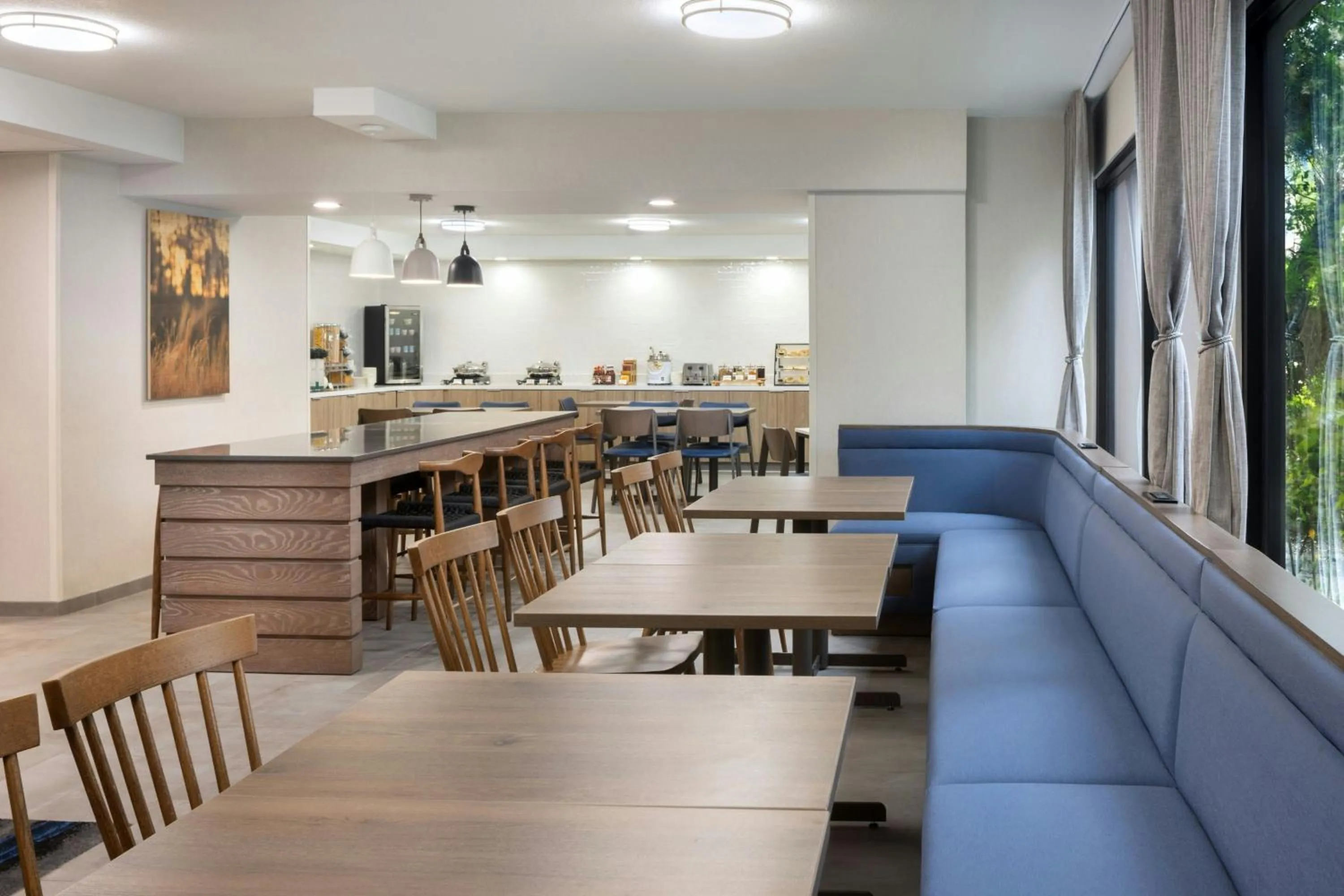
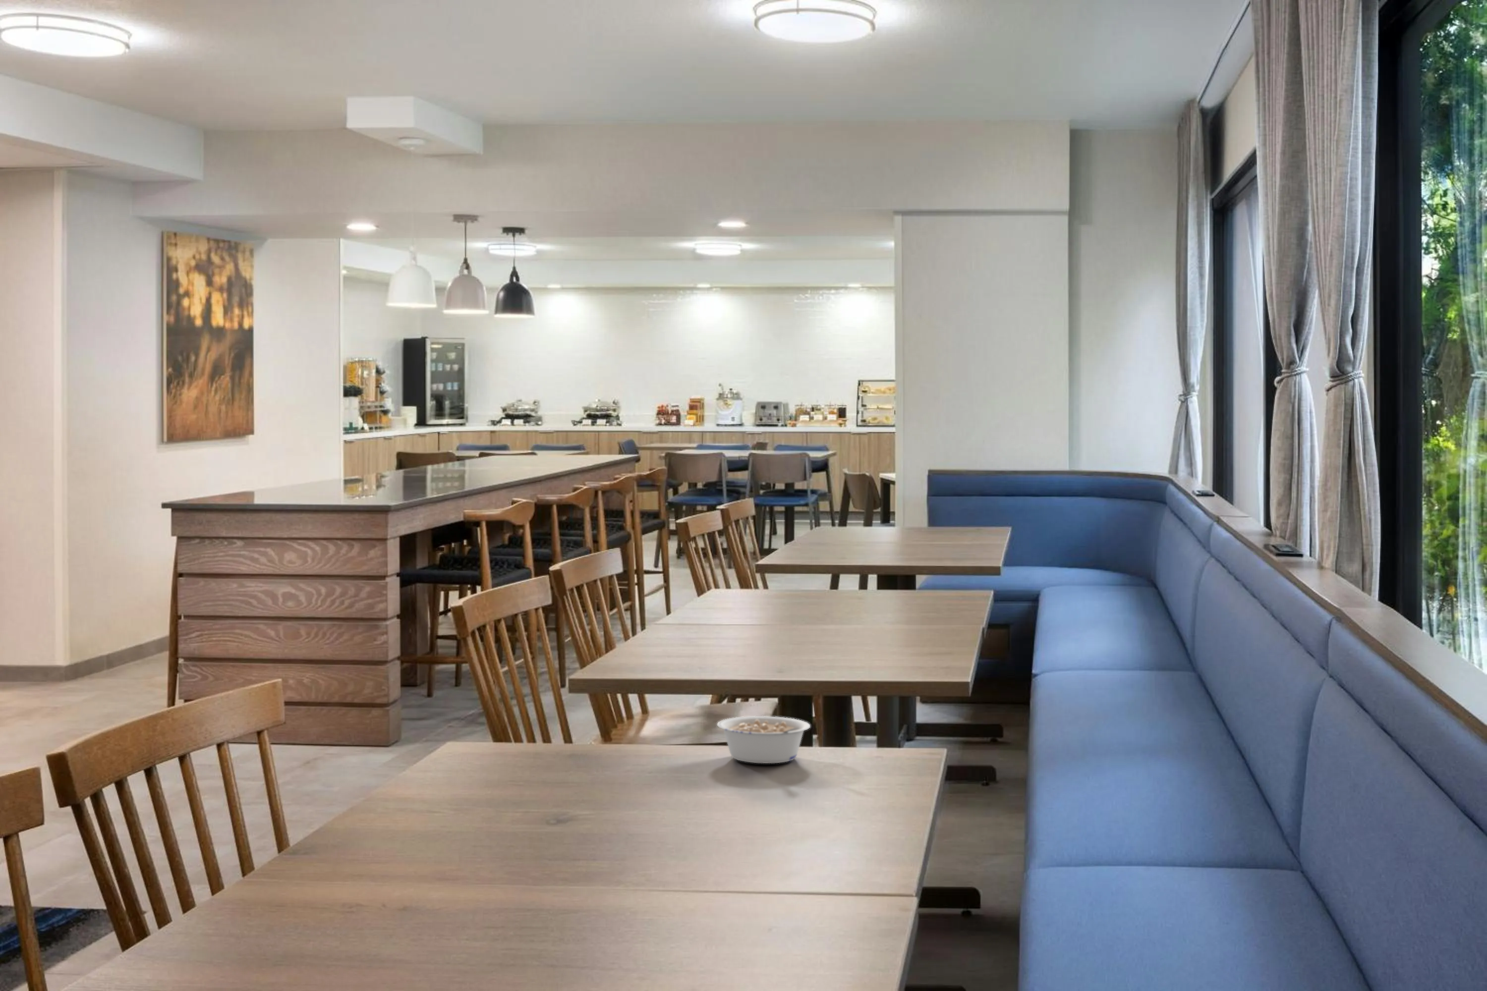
+ legume (767, 738)
